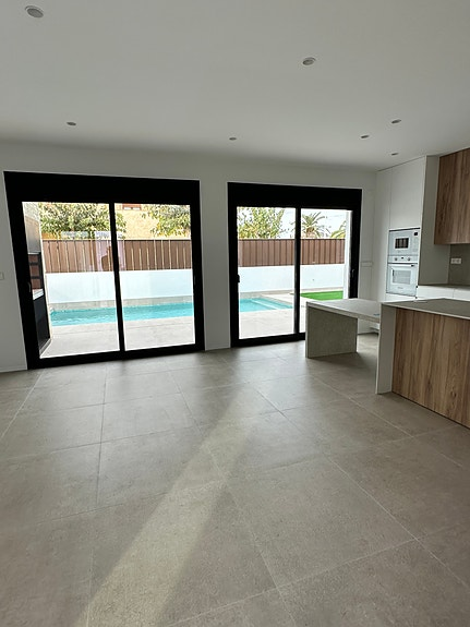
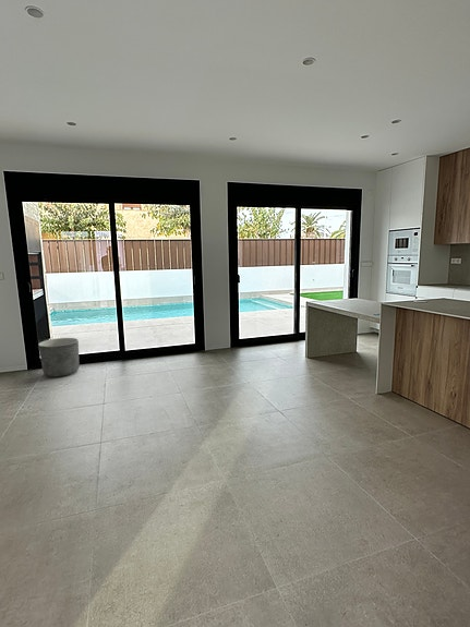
+ planter (60, 357)
